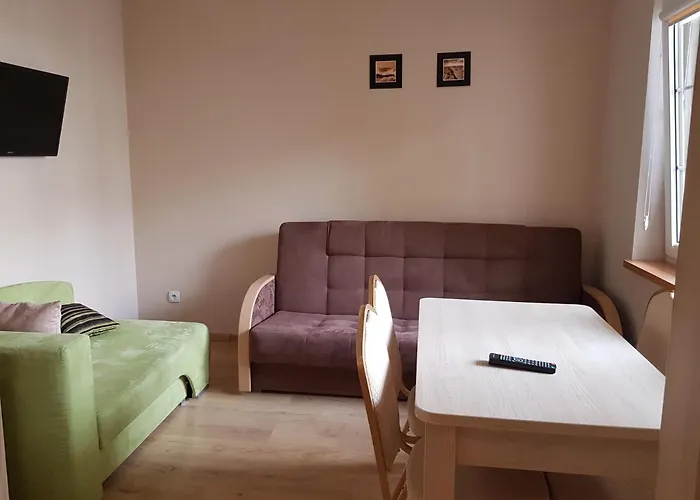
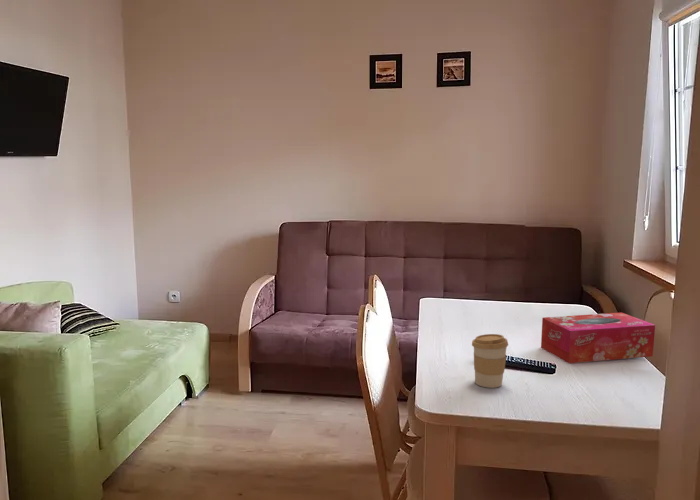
+ coffee cup (489, 359)
+ tissue box (596, 336)
